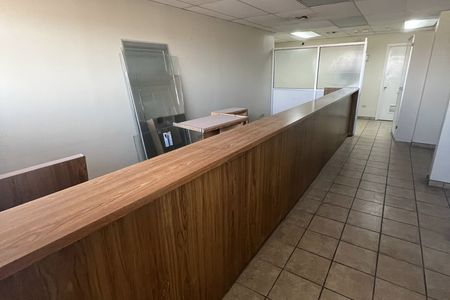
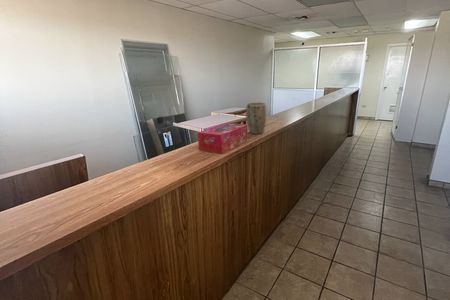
+ plant pot (256, 118)
+ tissue box (224, 136)
